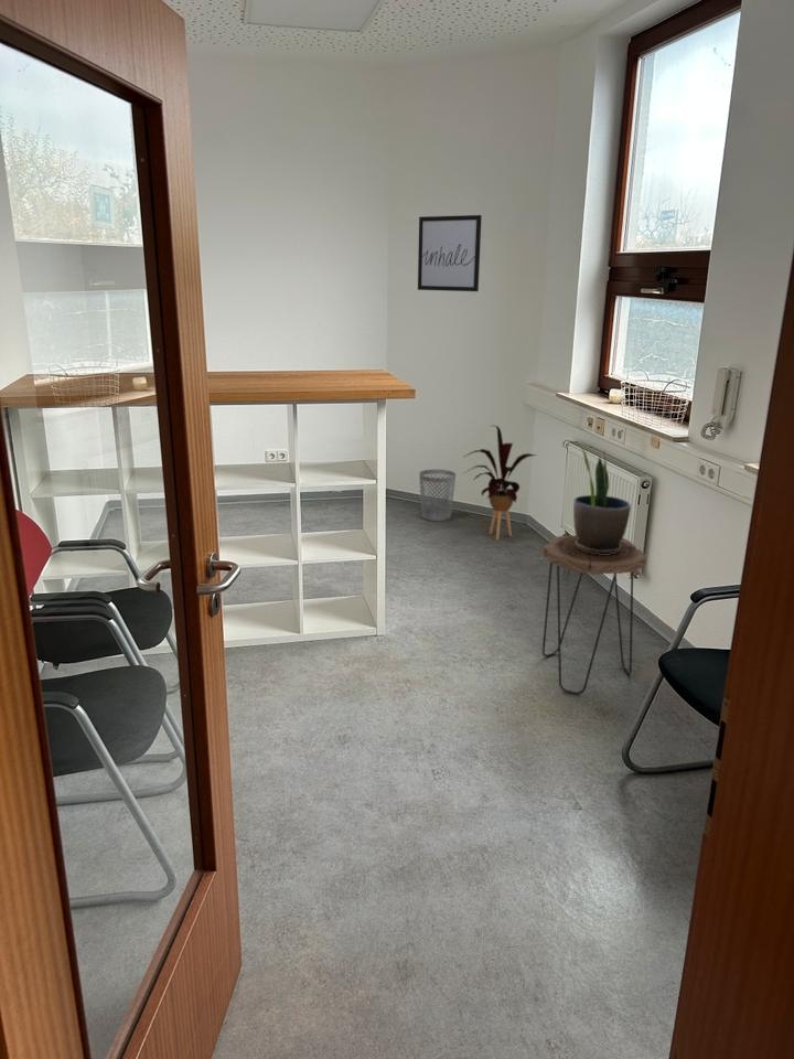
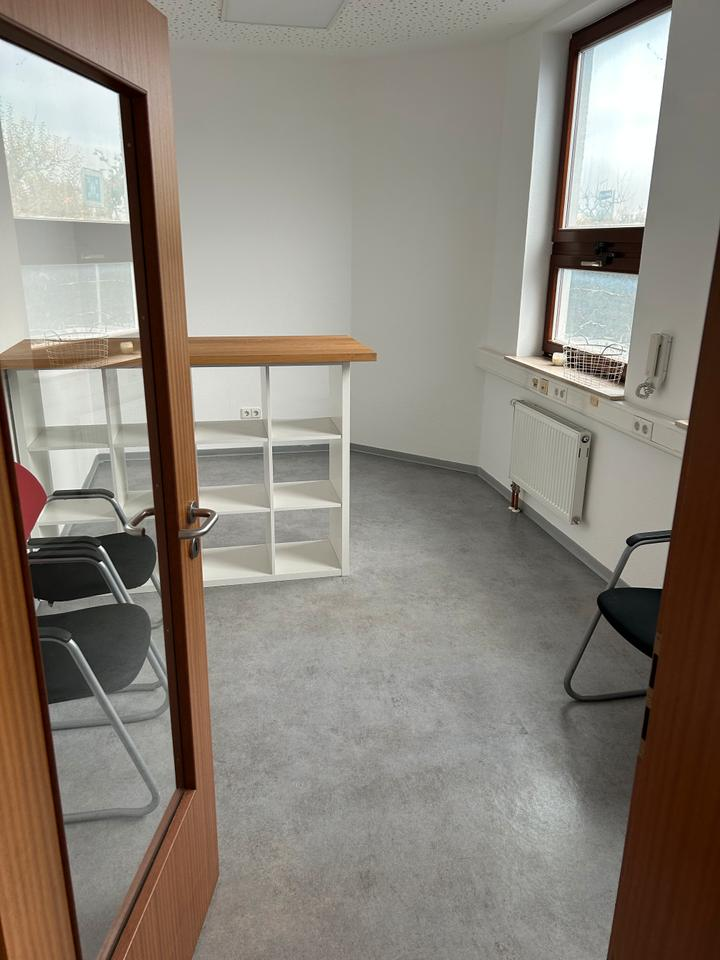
- house plant (496, 480)
- wastebasket (437, 495)
- wall art (448, 254)
- potted plant (602, 499)
- side table (602, 617)
